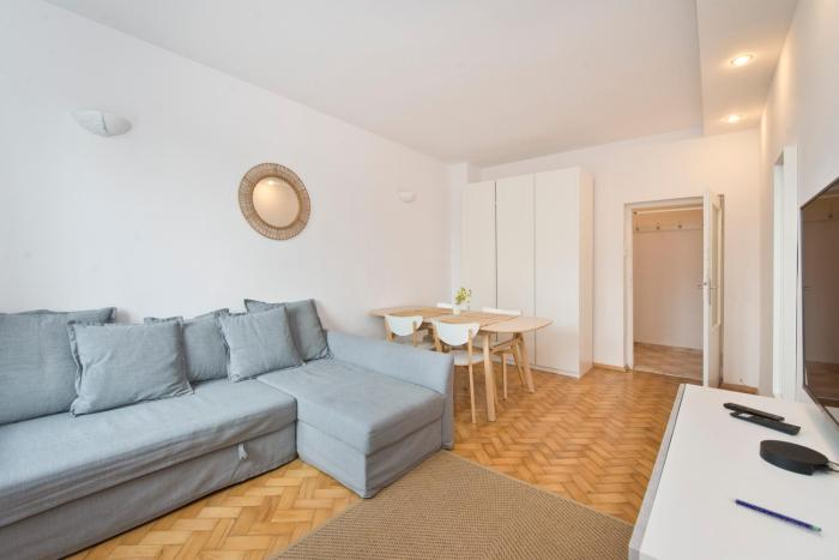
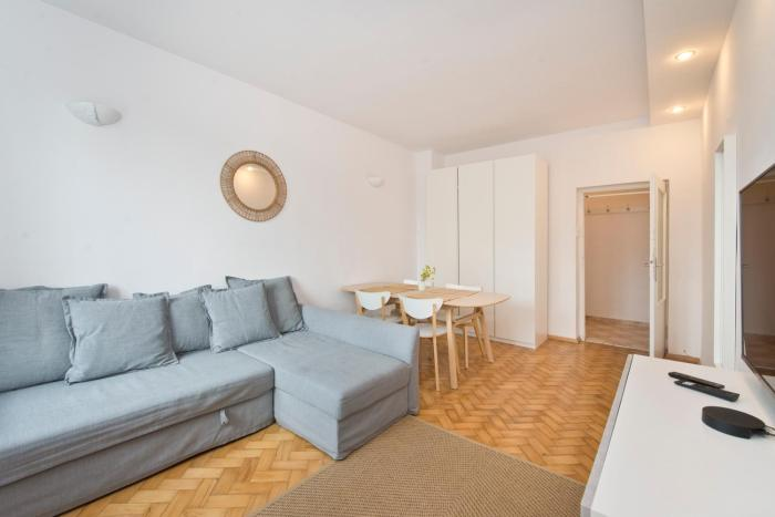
- pen (775, 514)
